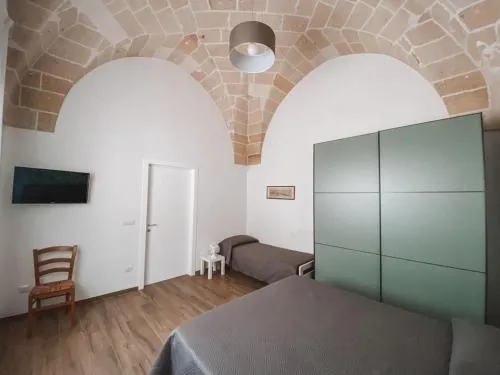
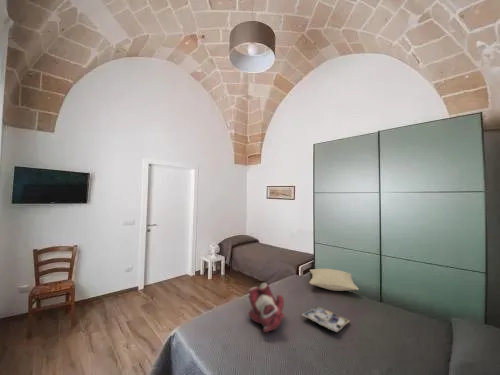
+ pillow (331, 278)
+ teddy bear (268, 307)
+ tray (325, 318)
